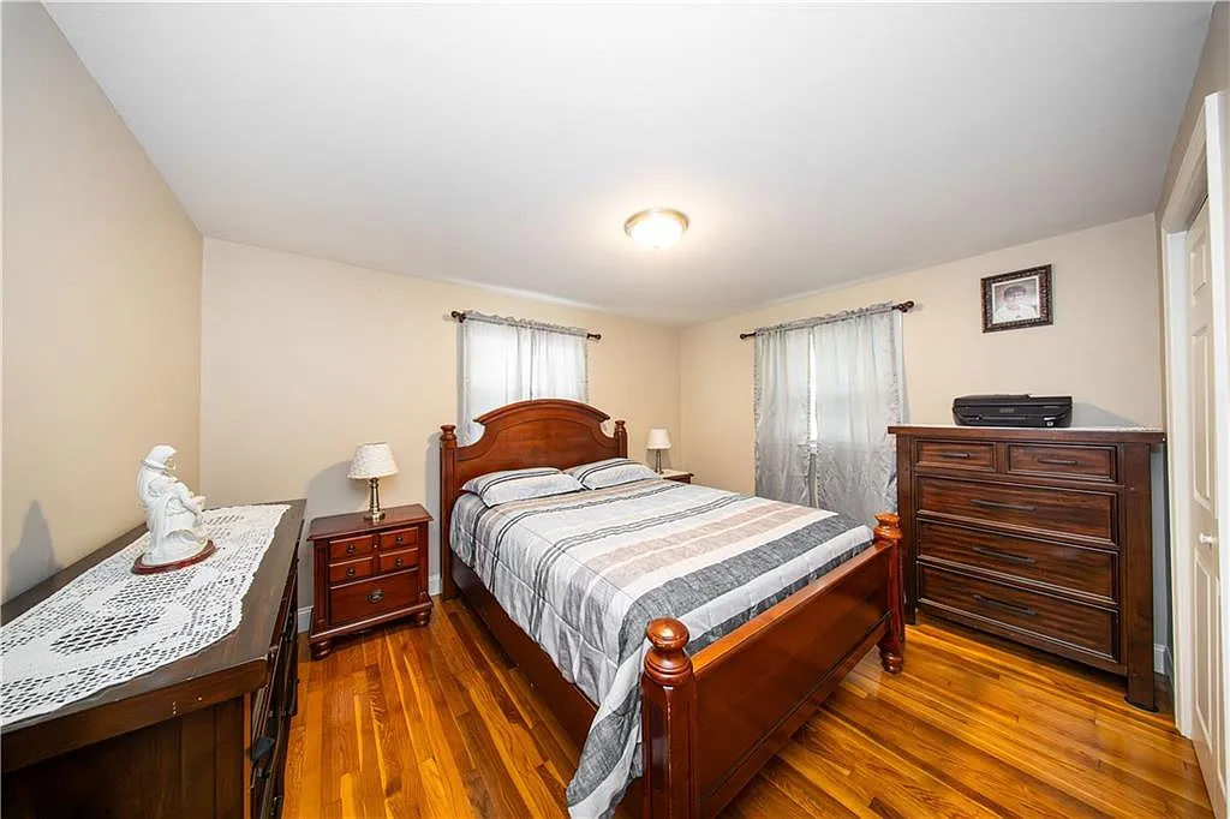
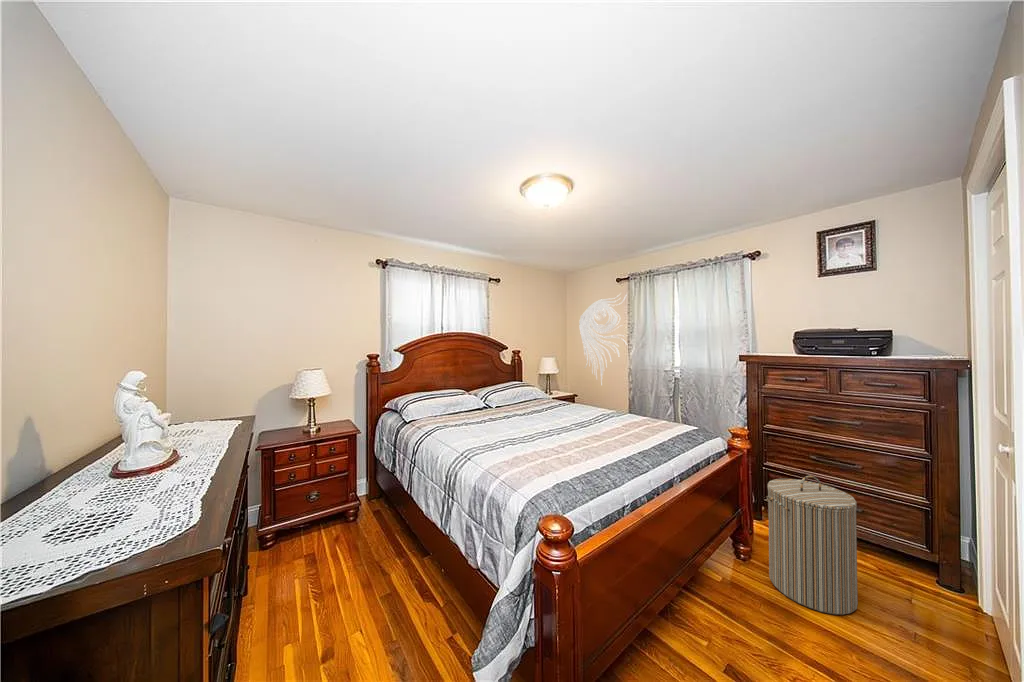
+ wall sculpture (601, 340)
+ laundry hamper (809, 532)
